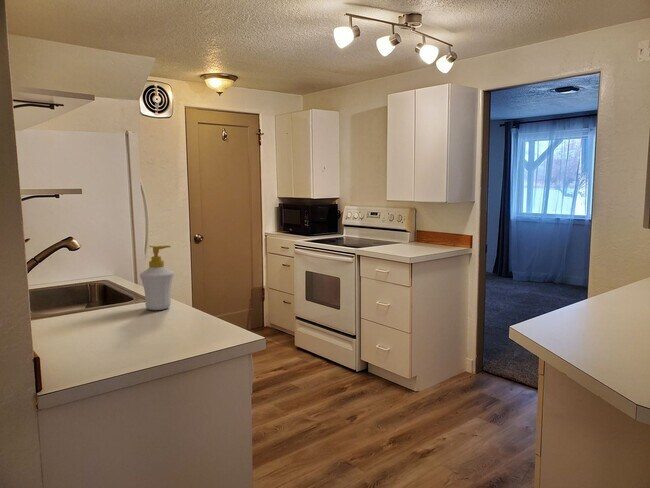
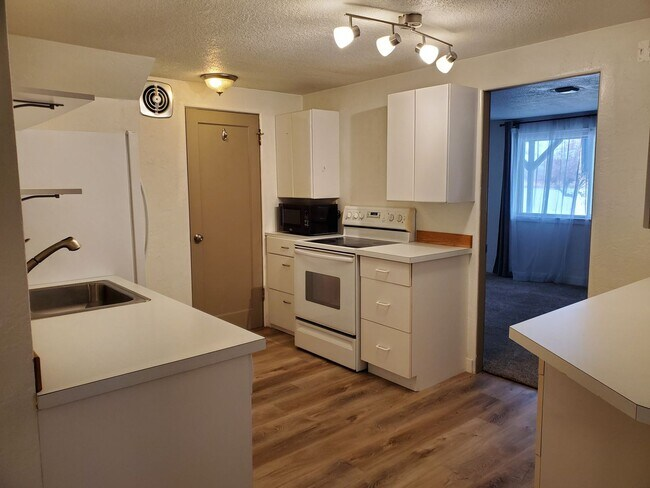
- soap bottle (157, 277)
